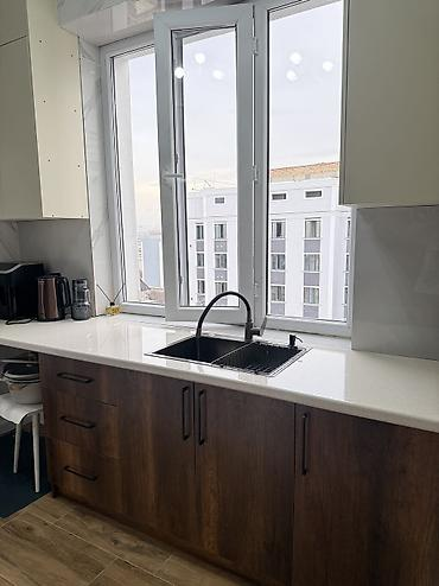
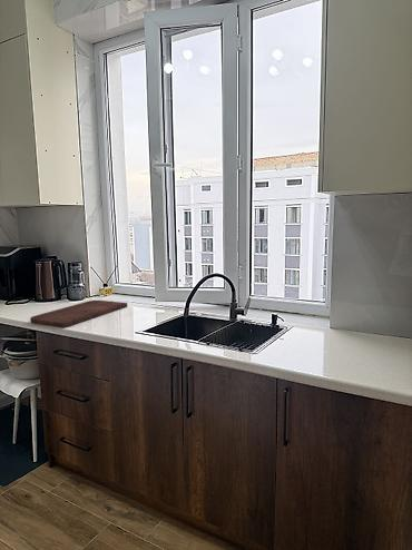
+ cutting board (80, 312)
